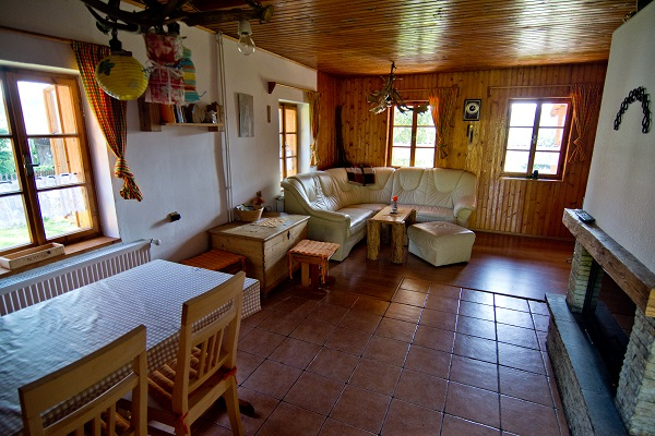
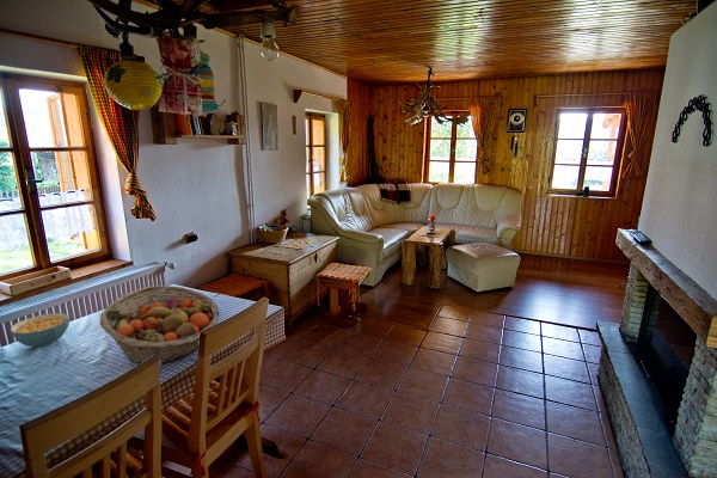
+ cereal bowl (42, 332)
+ fruit basket (165, 320)
